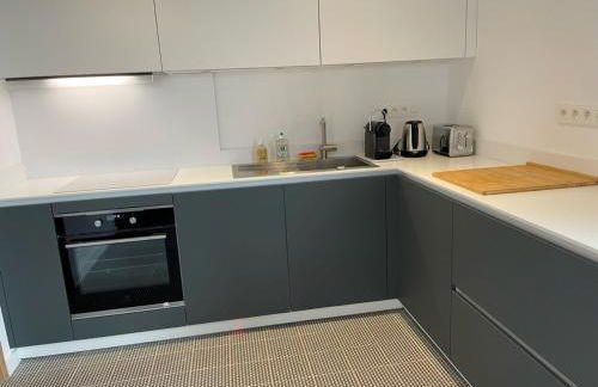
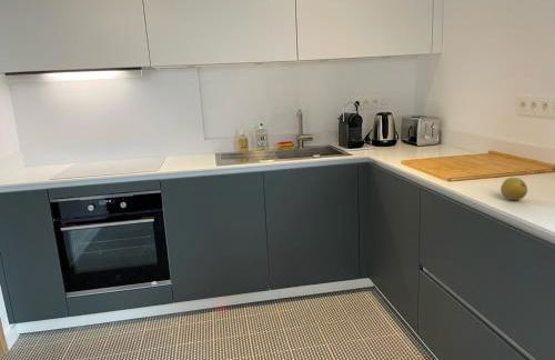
+ fruit (514, 189)
